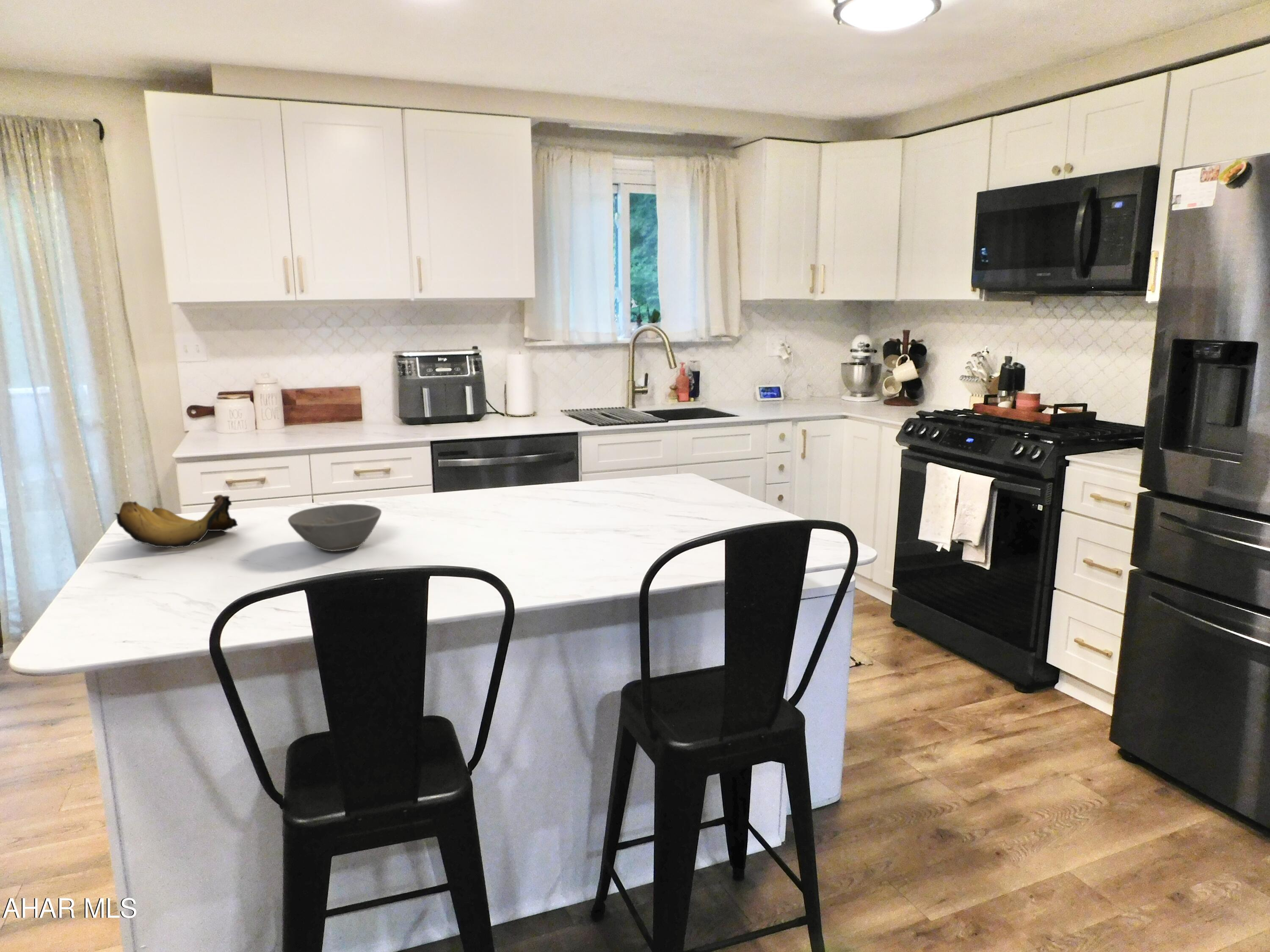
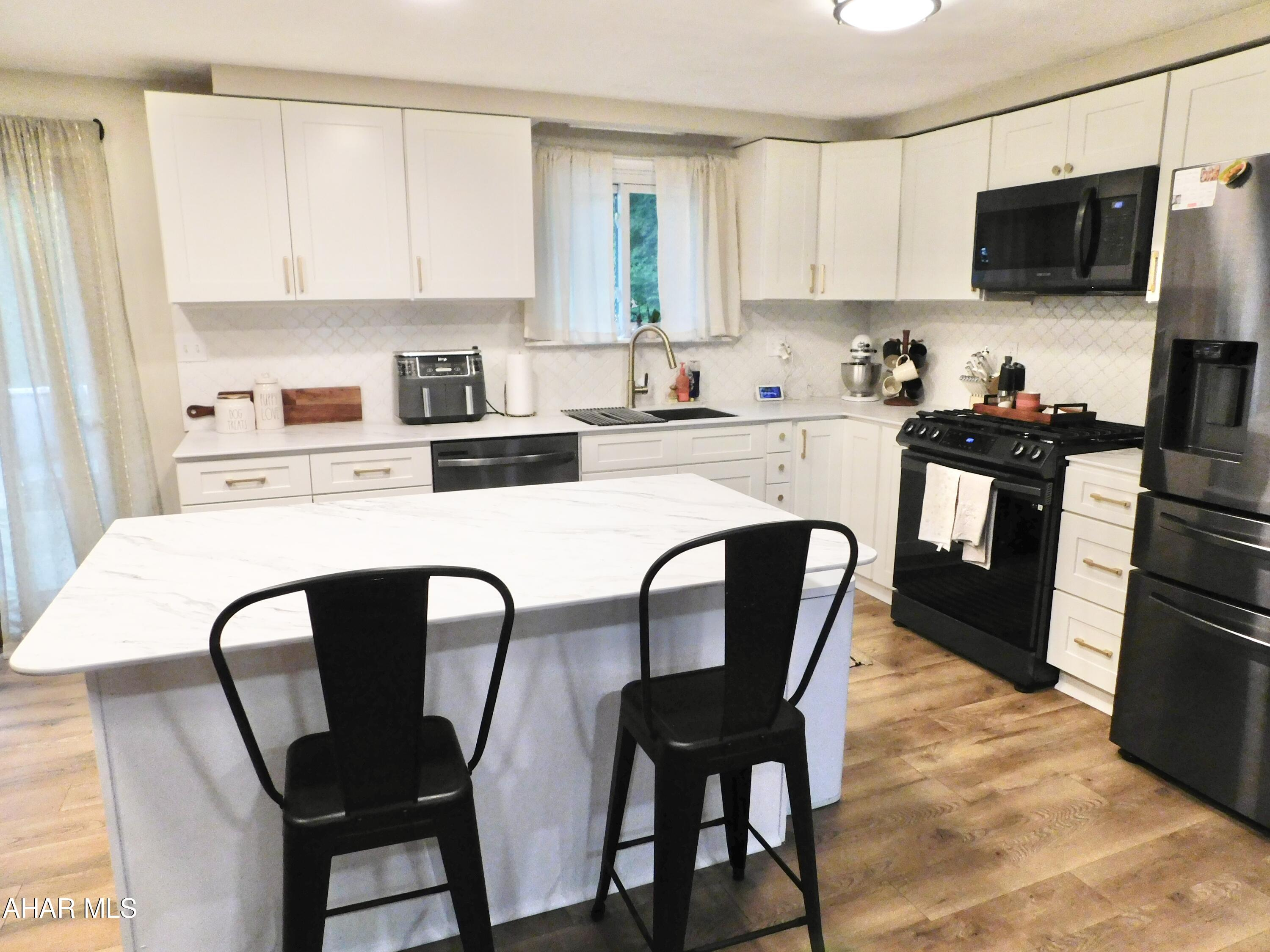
- bowl (336, 530)
- banana bunch (178, 517)
